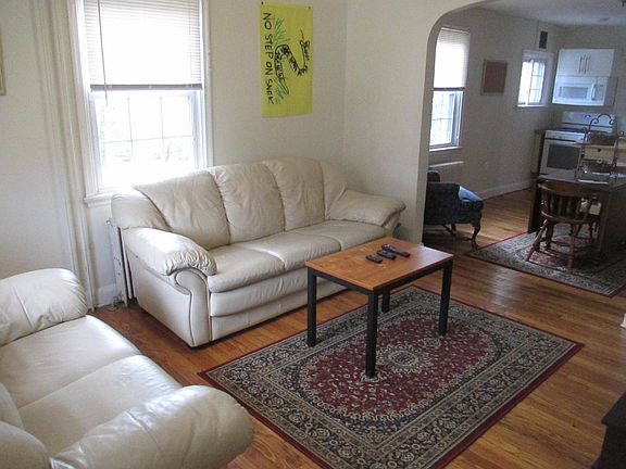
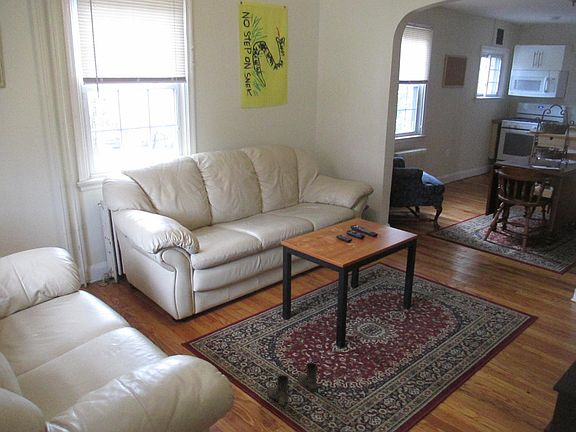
+ boots (288, 379)
